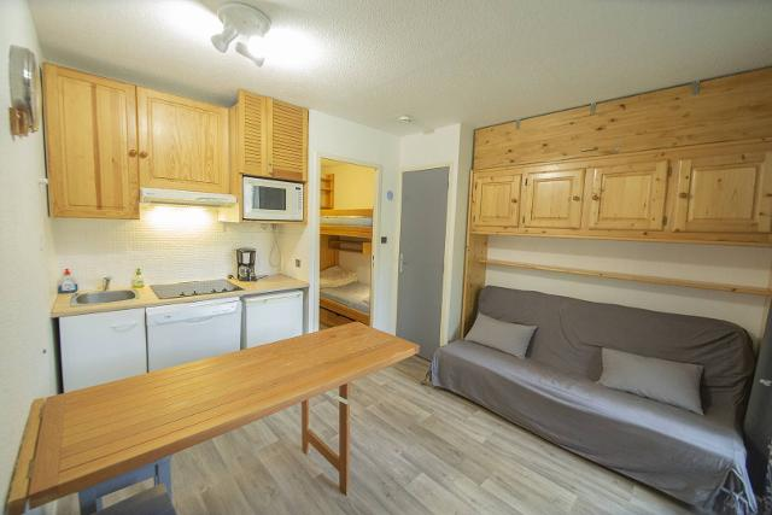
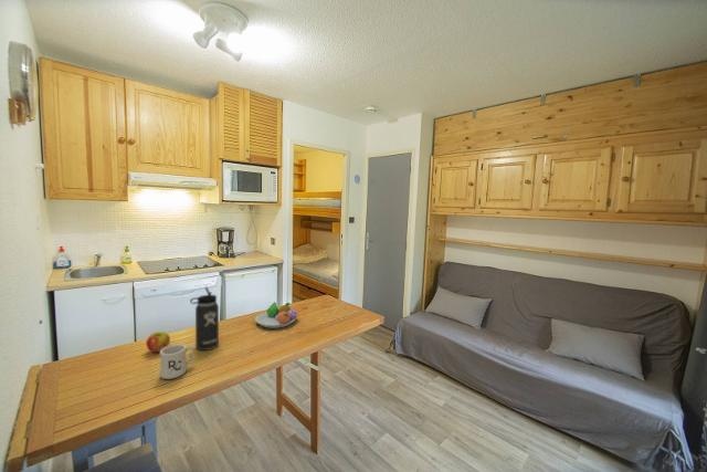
+ mug (178, 359)
+ fruit bowl (276, 313)
+ apple (158, 342)
+ thermos bottle (204, 317)
